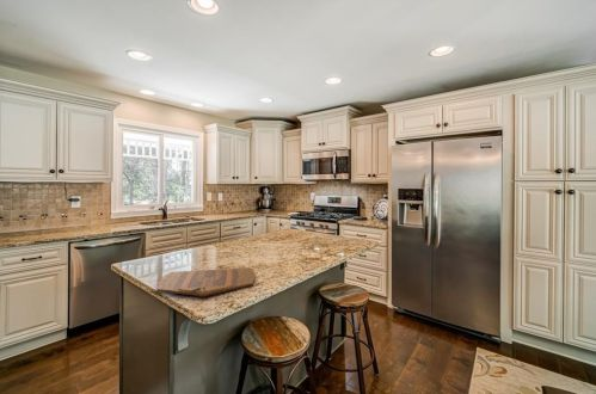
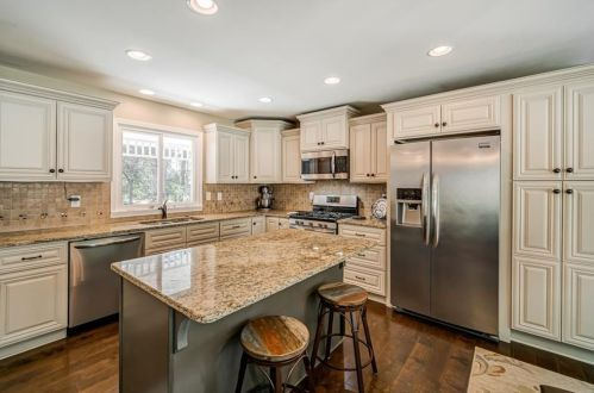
- cutting board (208, 279)
